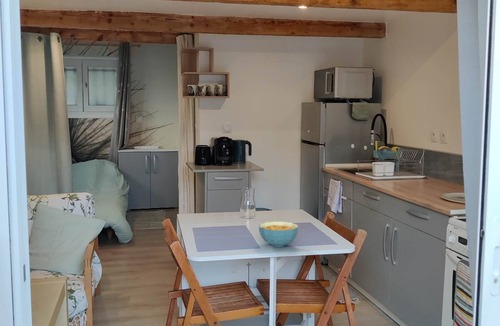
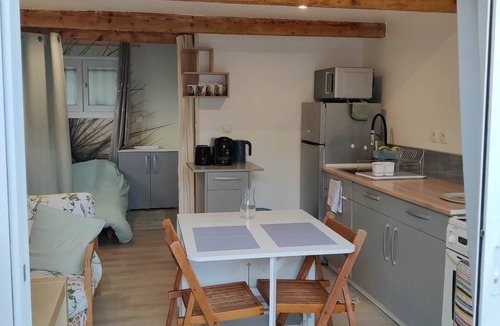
- cereal bowl (278, 235)
